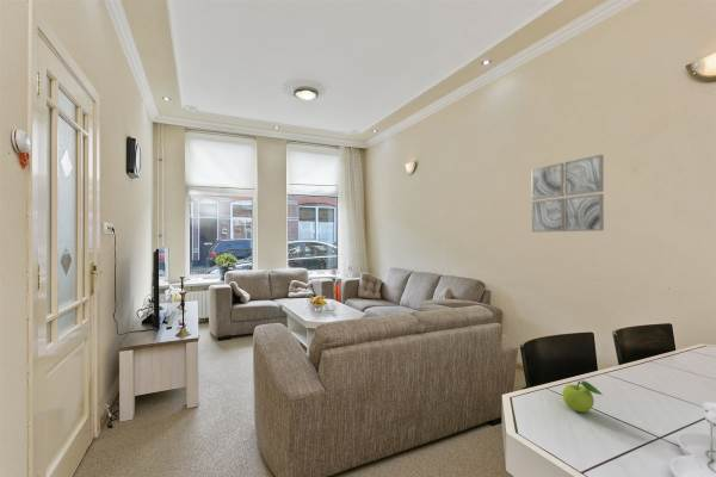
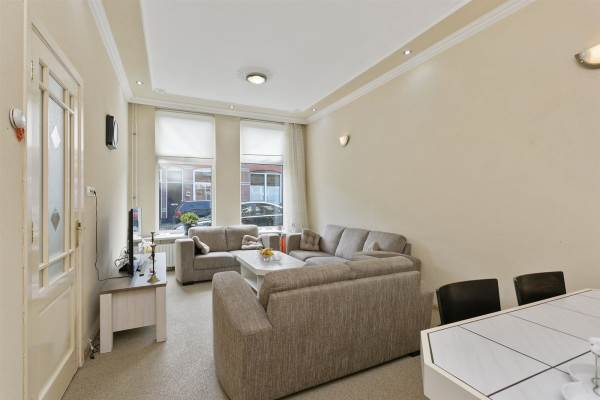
- wall art (563, 196)
- fruit (582, 396)
